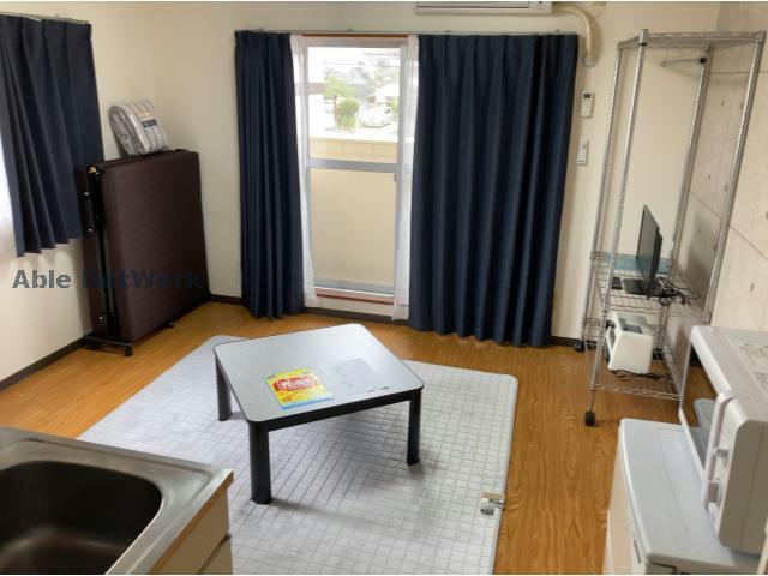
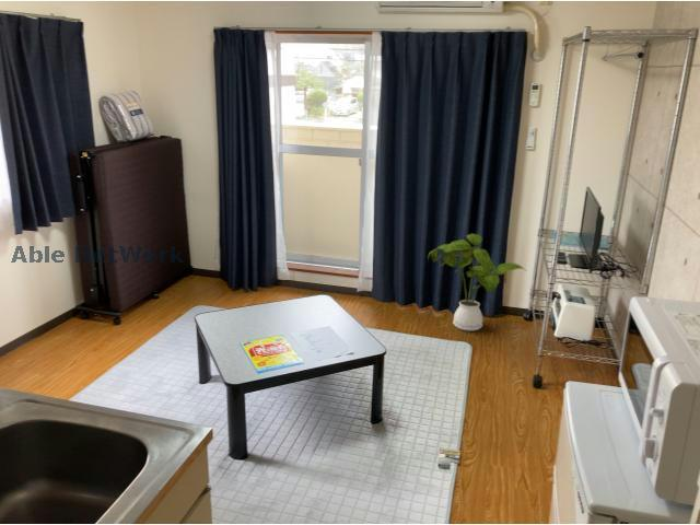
+ house plant (474, 287)
